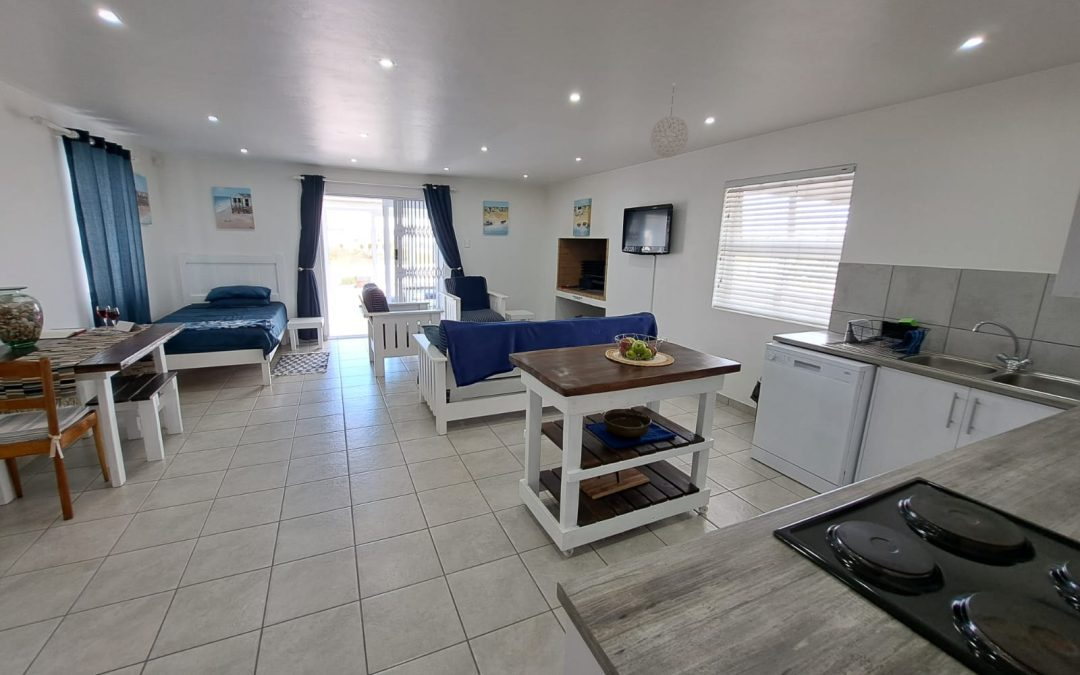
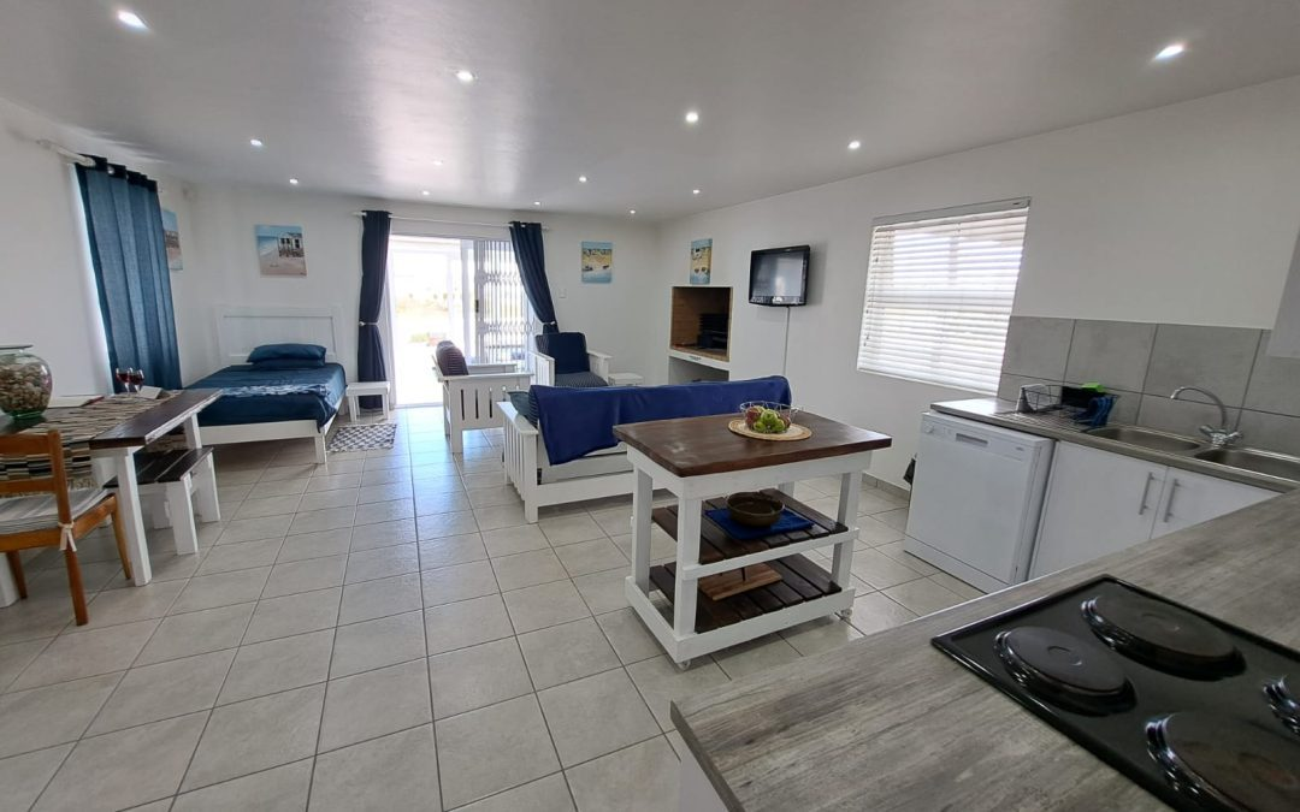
- pendant light (670, 120)
